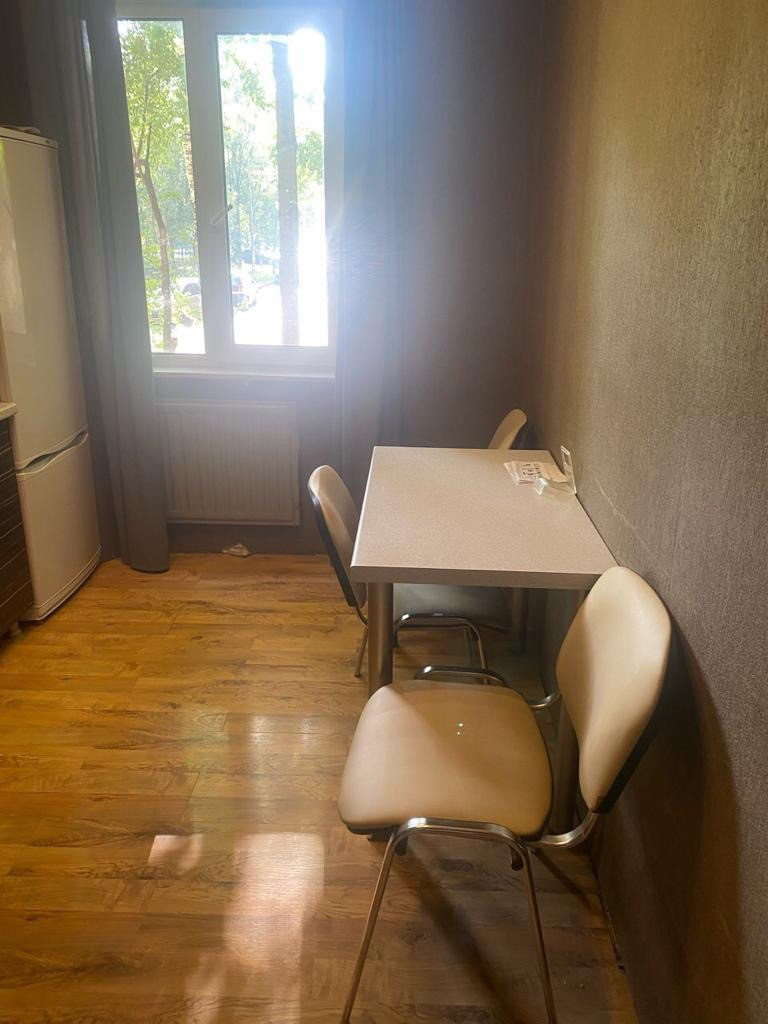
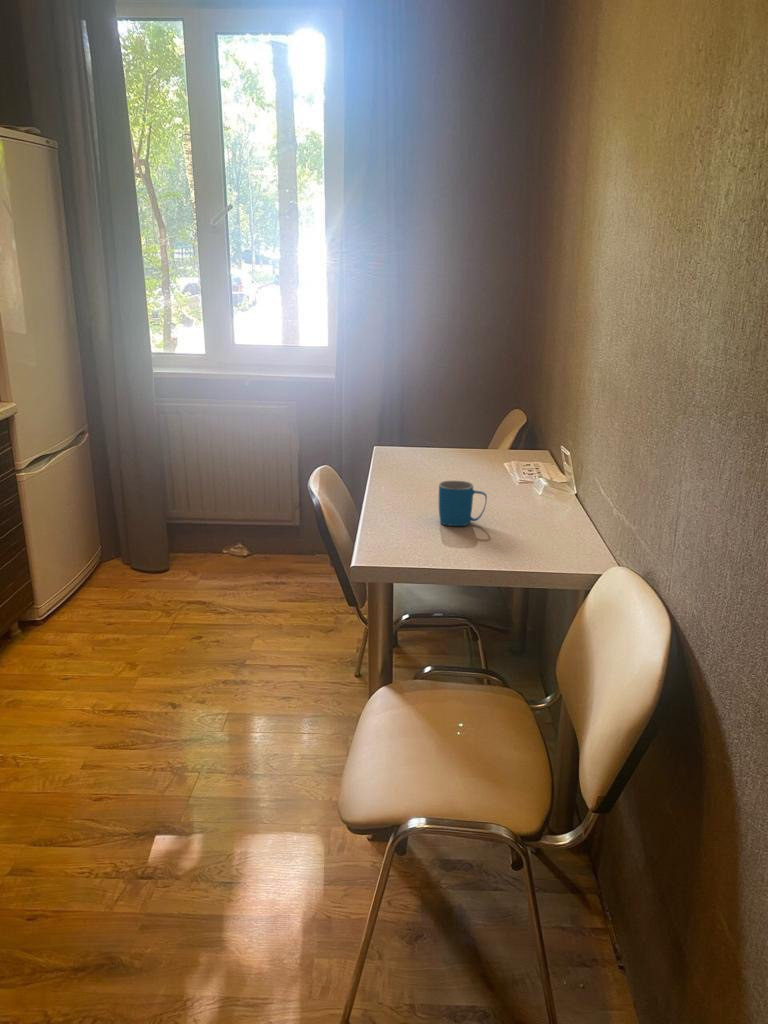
+ mug (462, 503)
